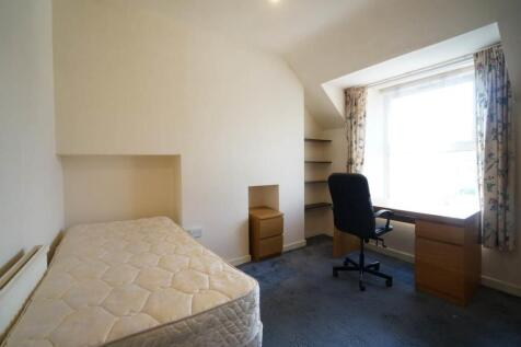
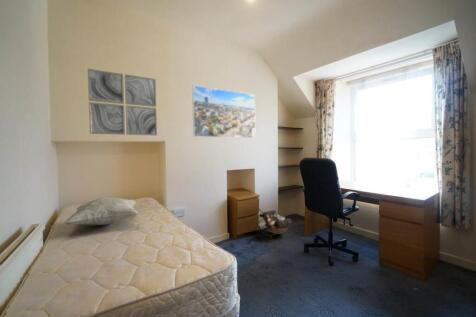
+ wall art (123, 105)
+ decorative pillow (106, 210)
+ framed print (226, 114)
+ backpack (274, 220)
